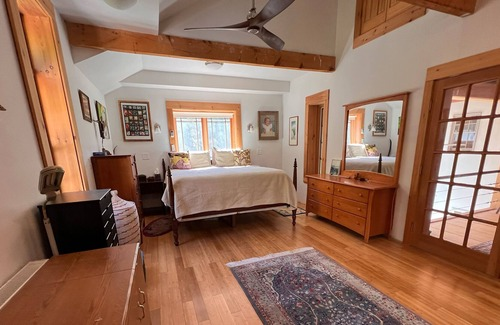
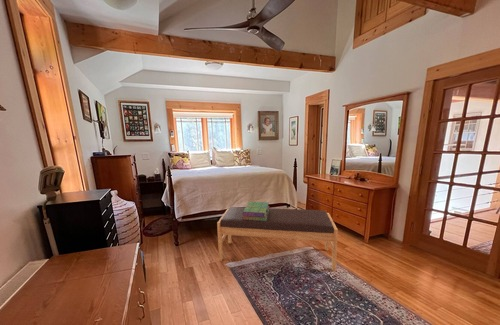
+ stack of books (256, 210)
+ bench (275, 234)
